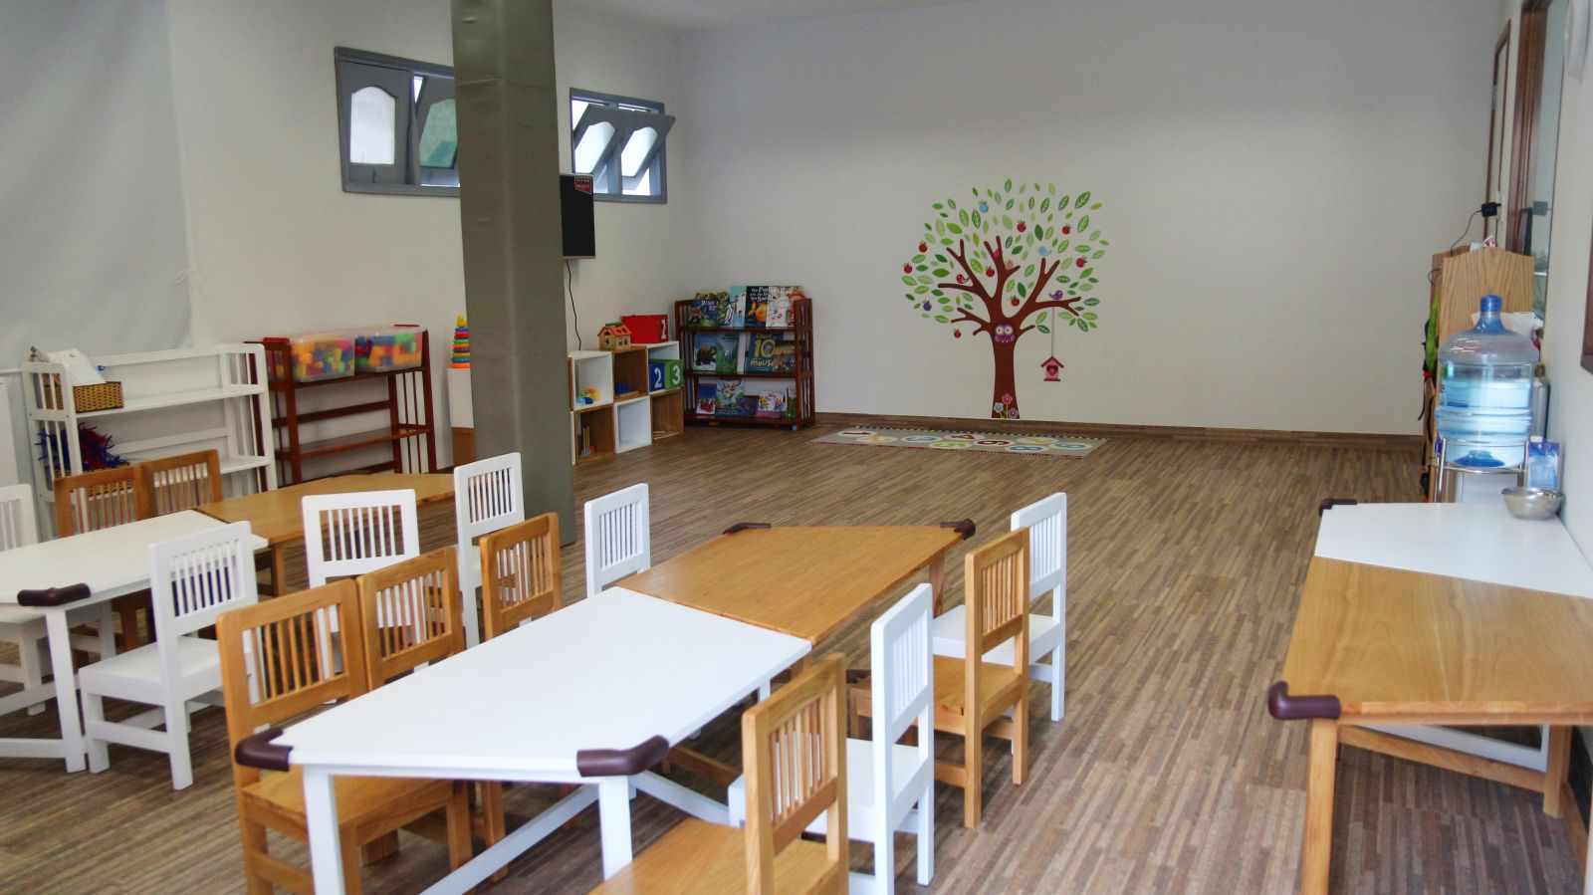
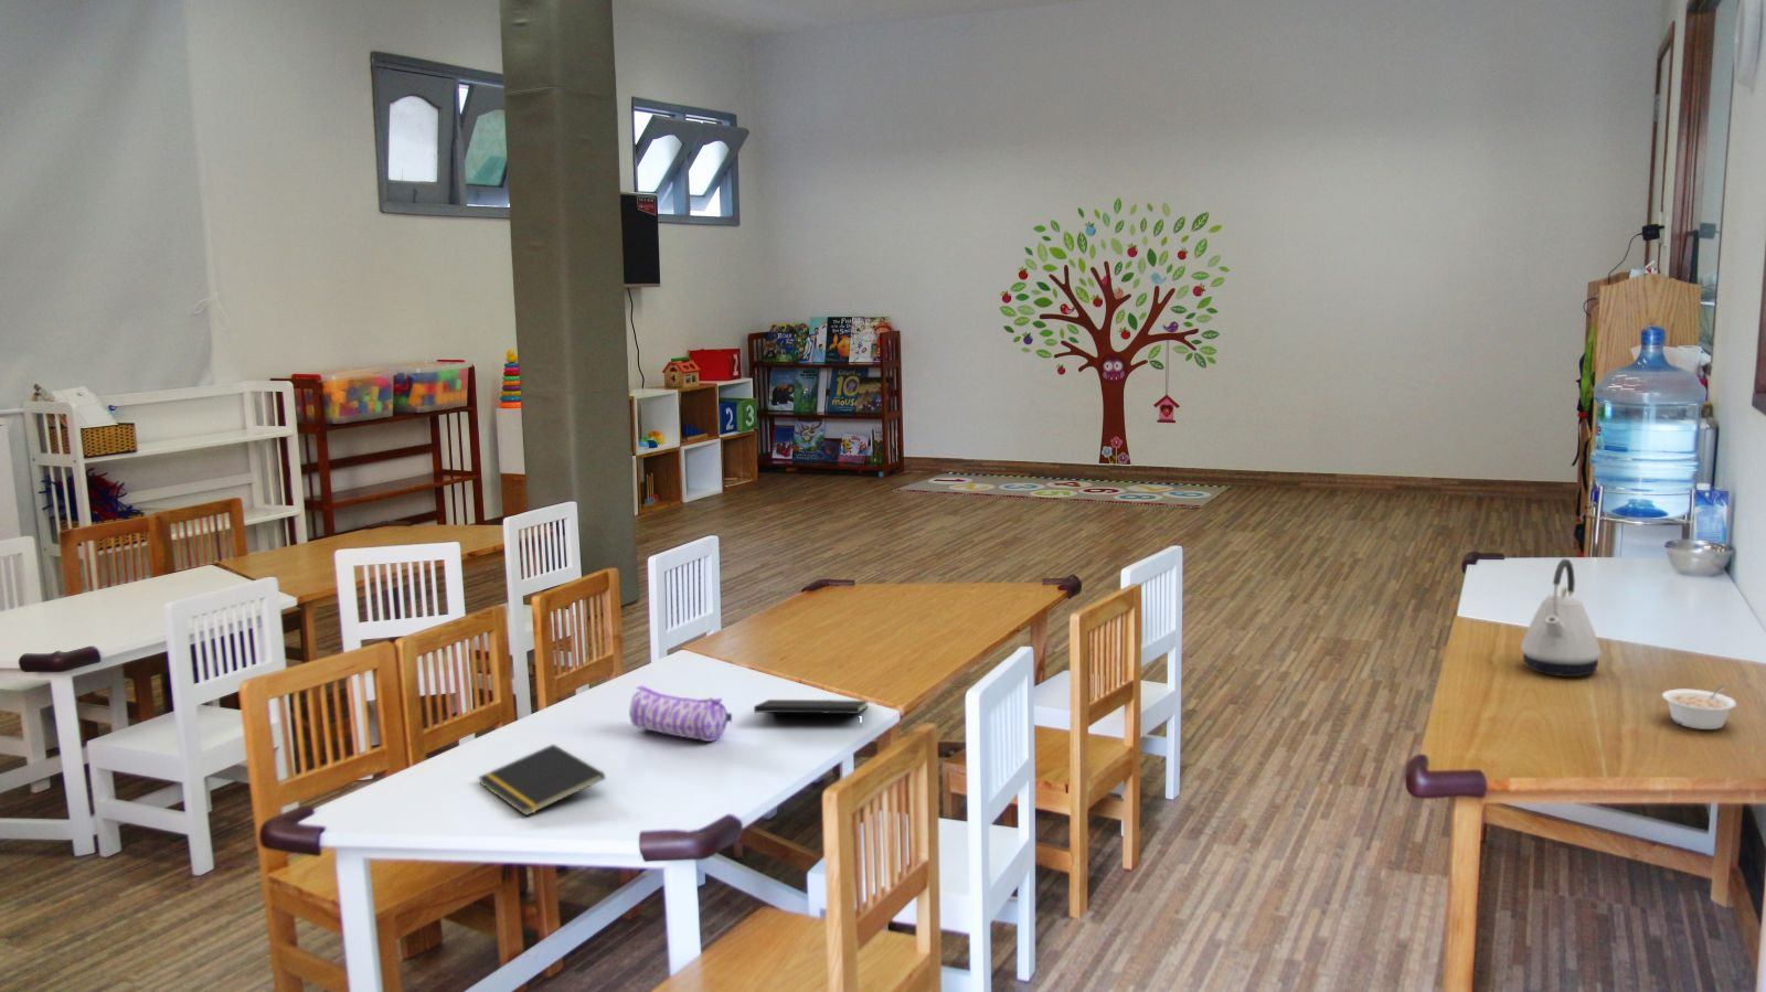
+ pencil case (678, 713)
+ legume (1698, 707)
+ kettle (1561, 615)
+ notepad (813, 706)
+ notepad (540, 777)
